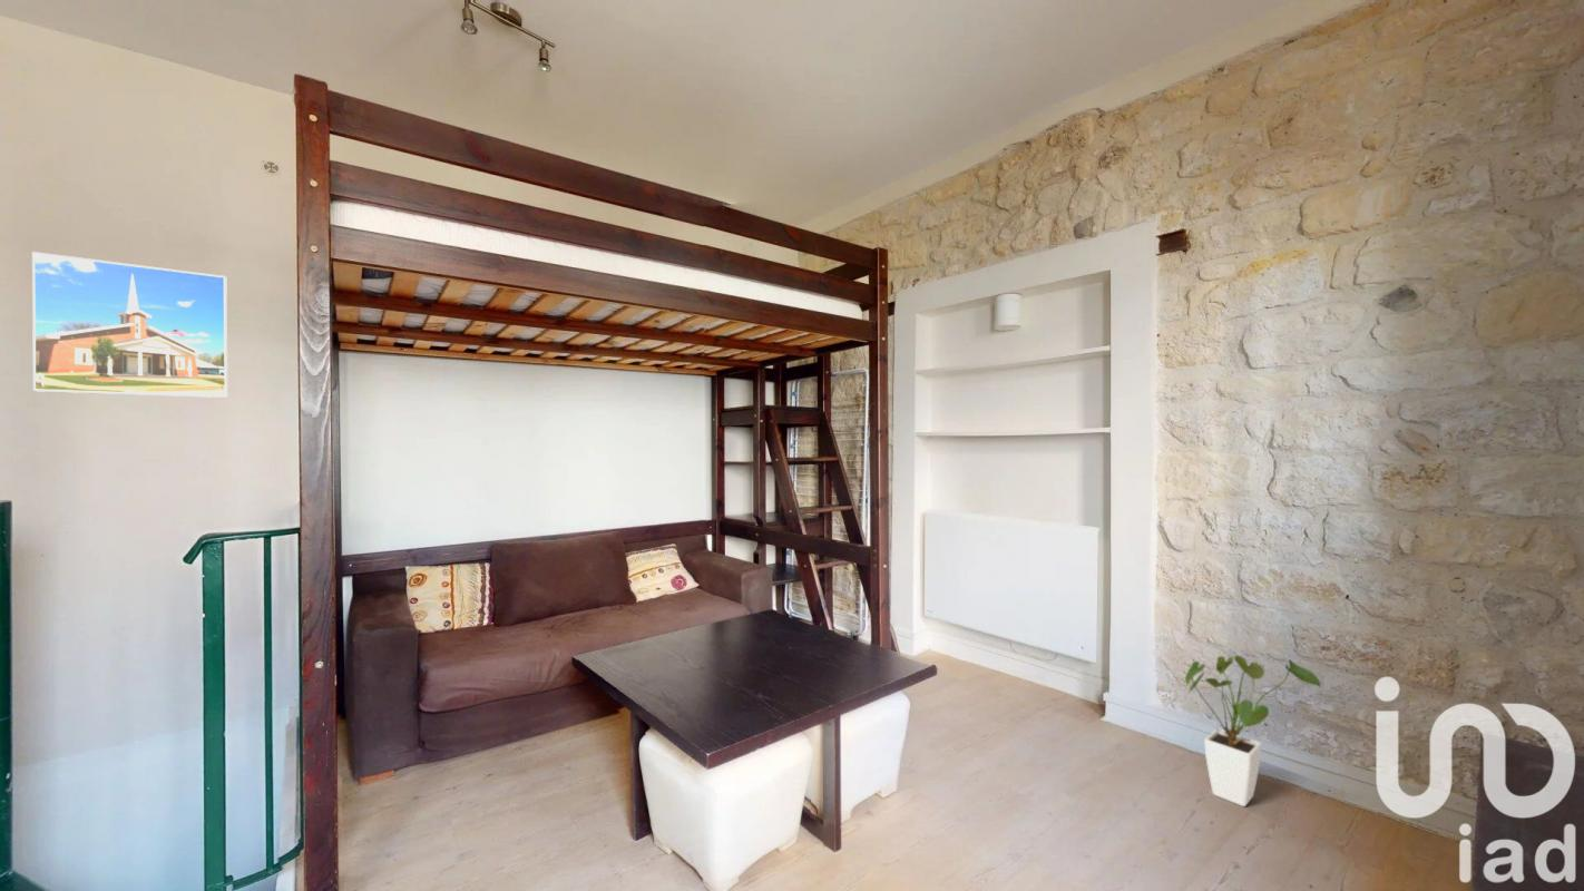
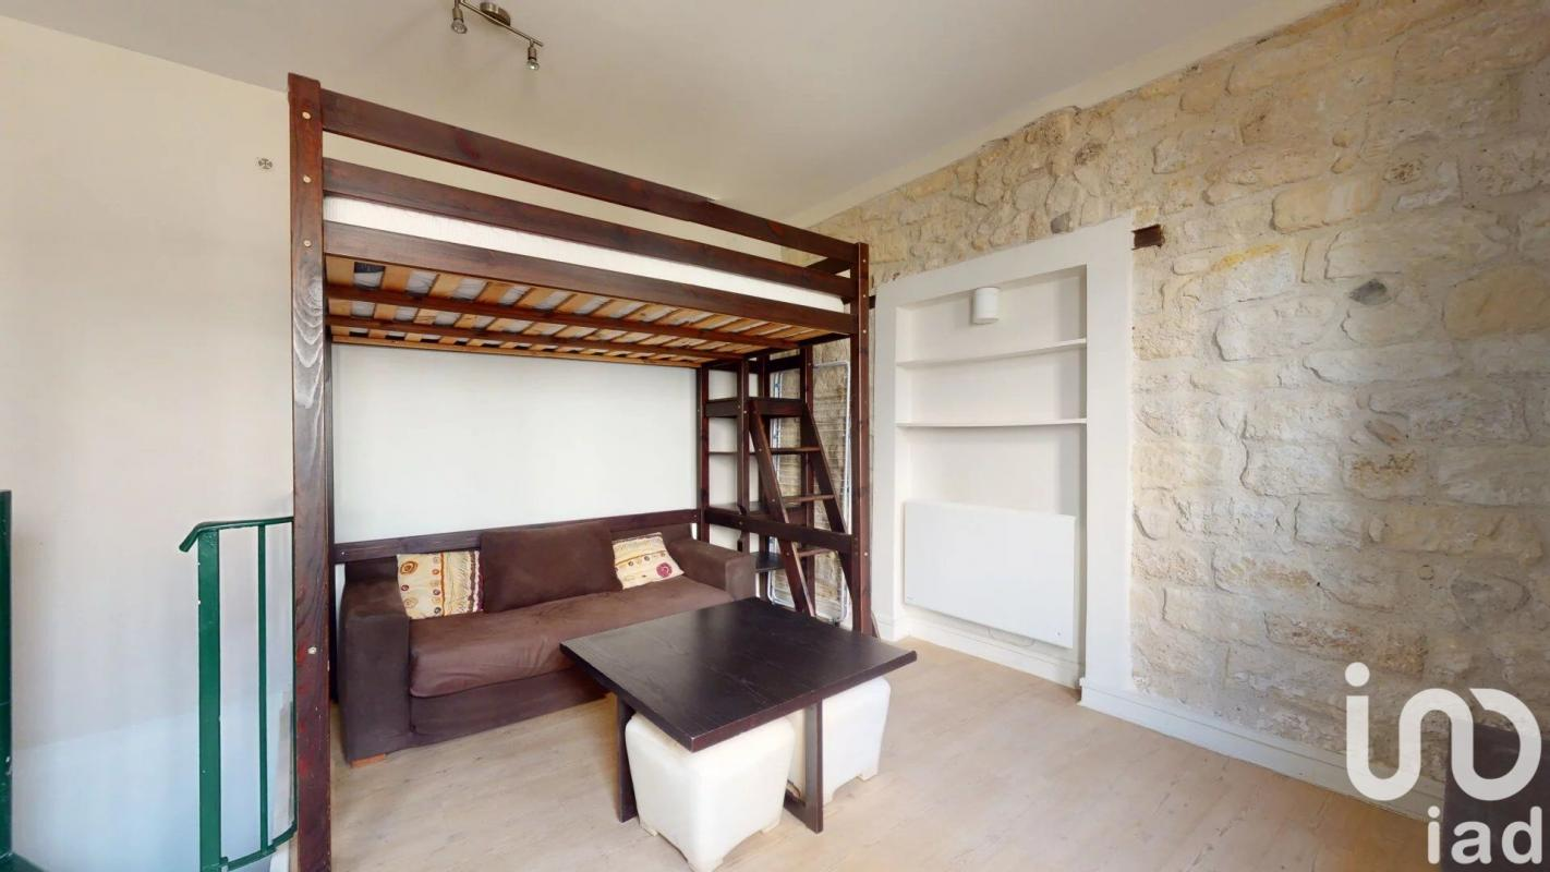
- house plant (1244, 727)
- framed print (137, 330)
